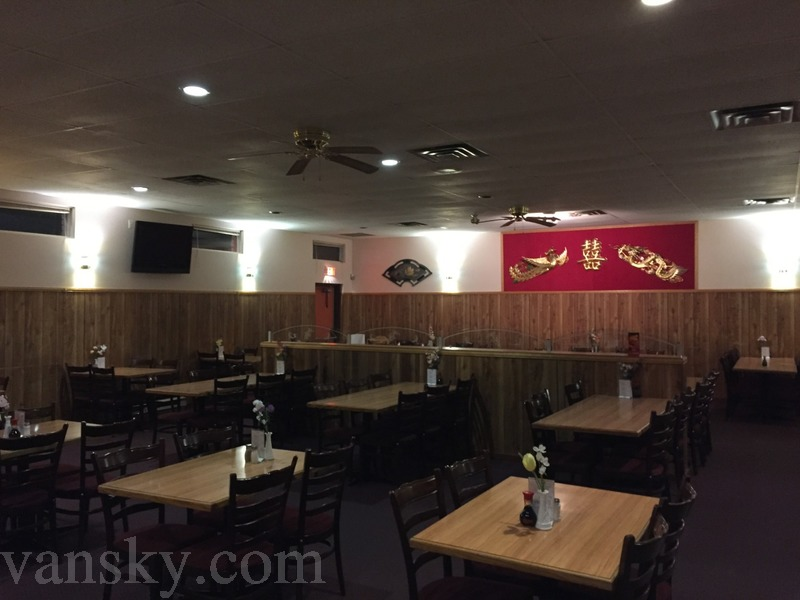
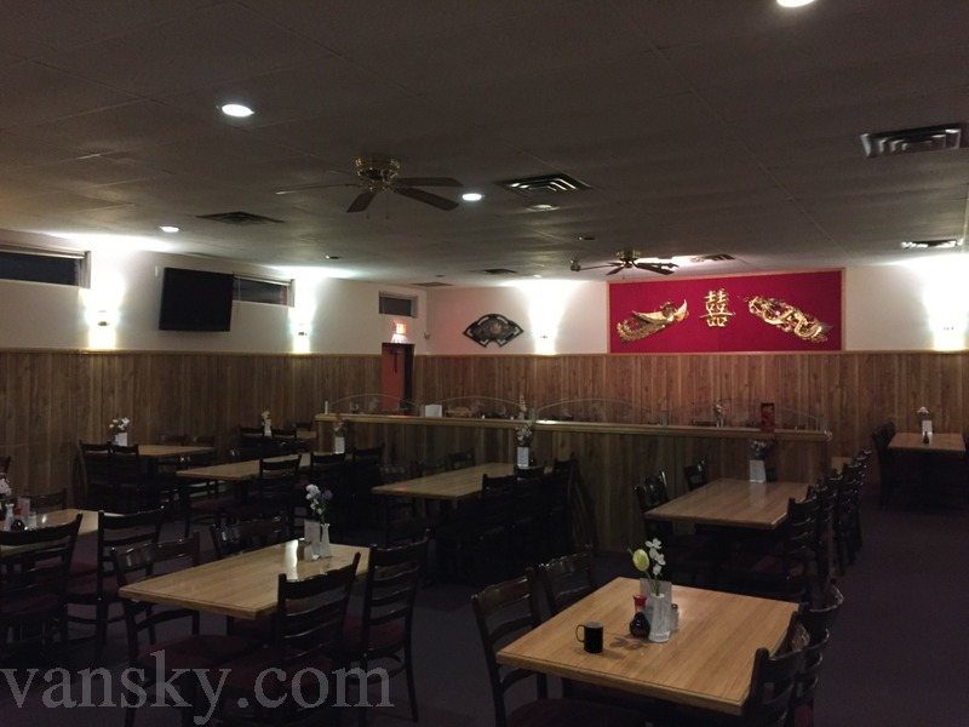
+ cup (589, 635)
